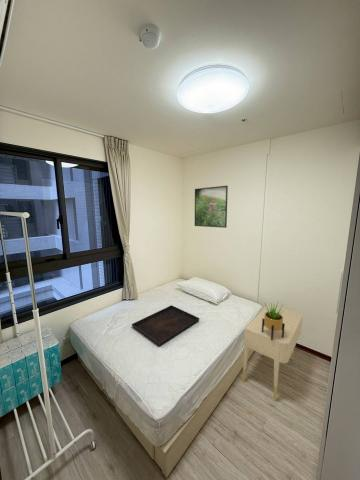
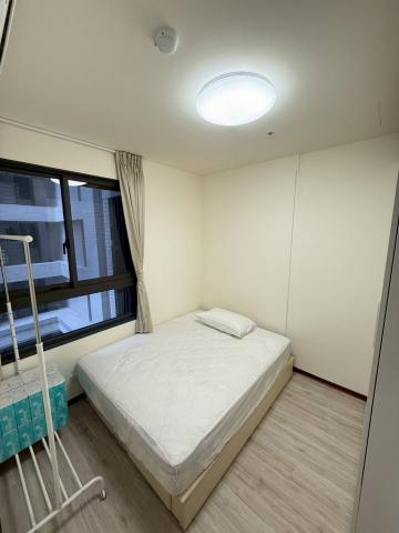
- nightstand (274, 346)
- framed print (209, 207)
- serving tray (166, 322)
- potted plant (273, 318)
